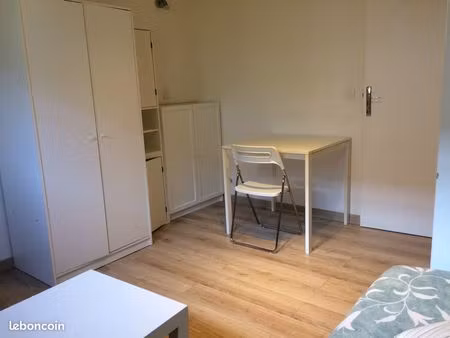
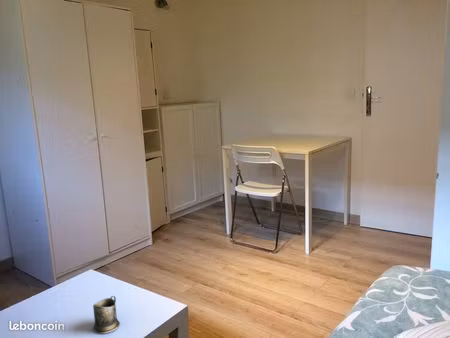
+ mug (107, 311)
